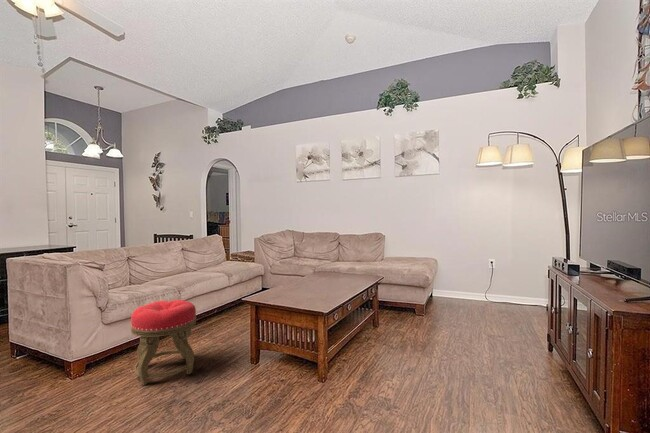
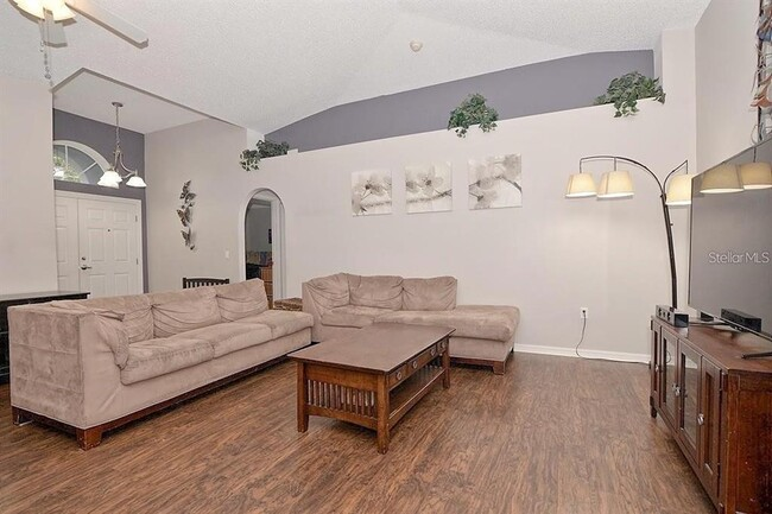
- stool (164, 335)
